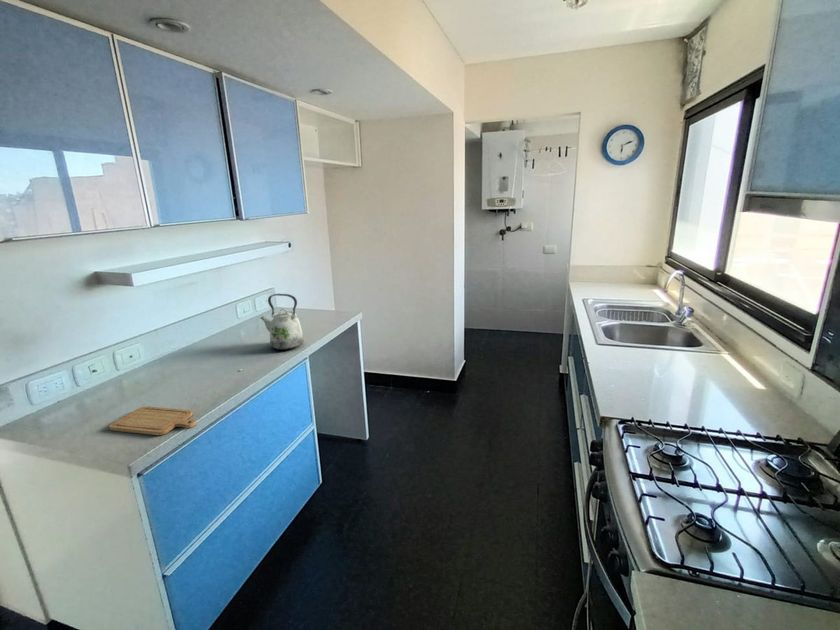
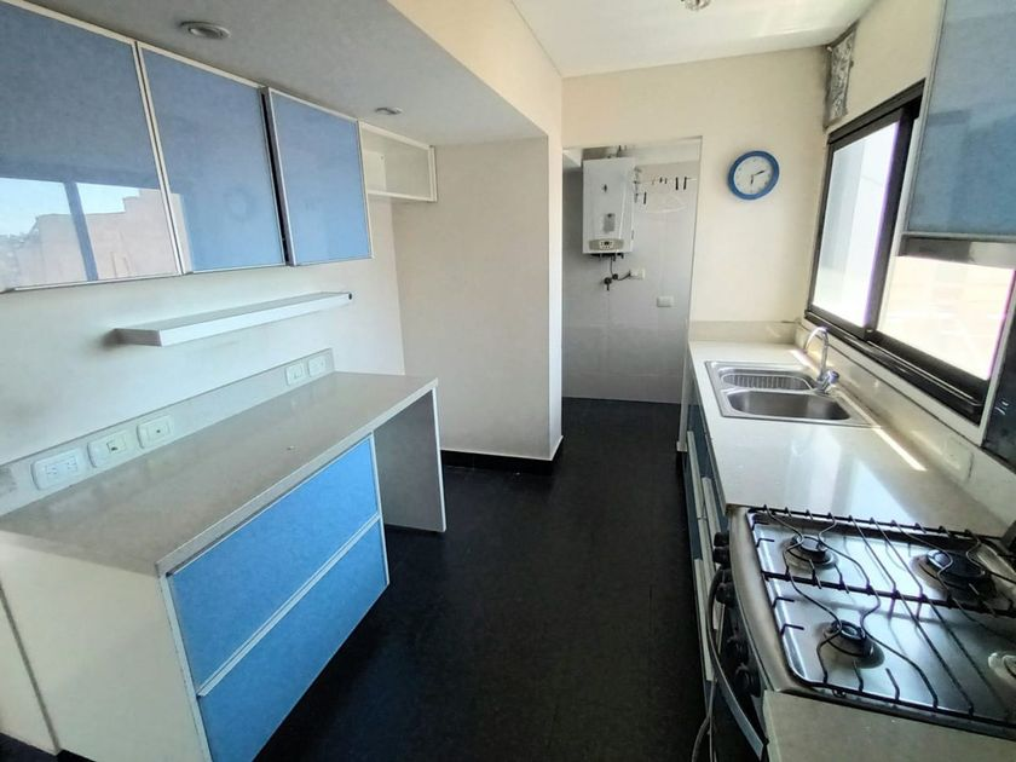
- chopping board (159, 420)
- kettle (279, 320)
